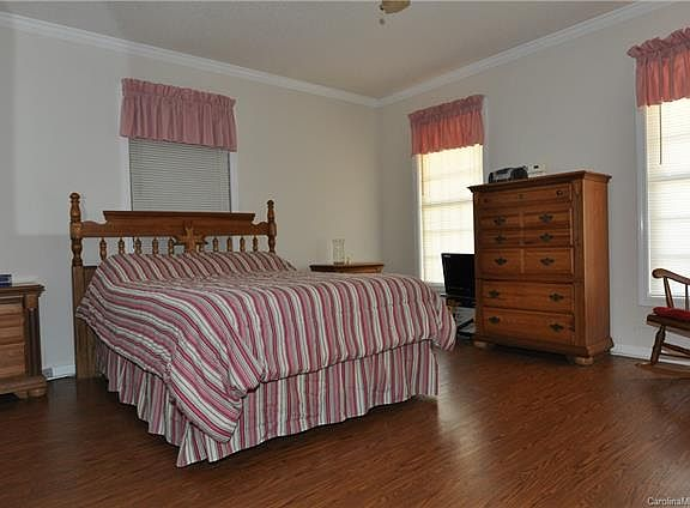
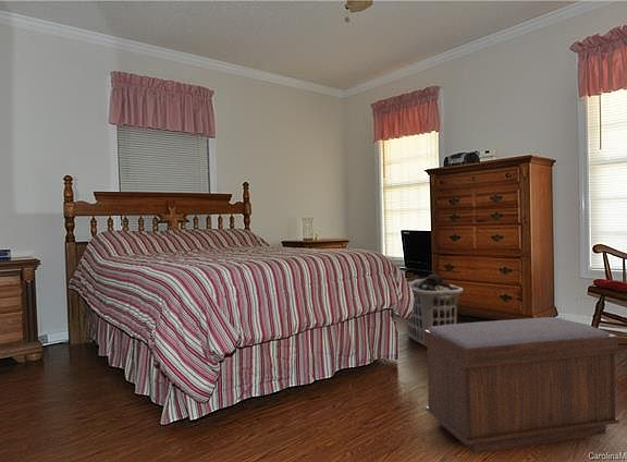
+ bench (516, 376)
+ clothes hamper (430, 307)
